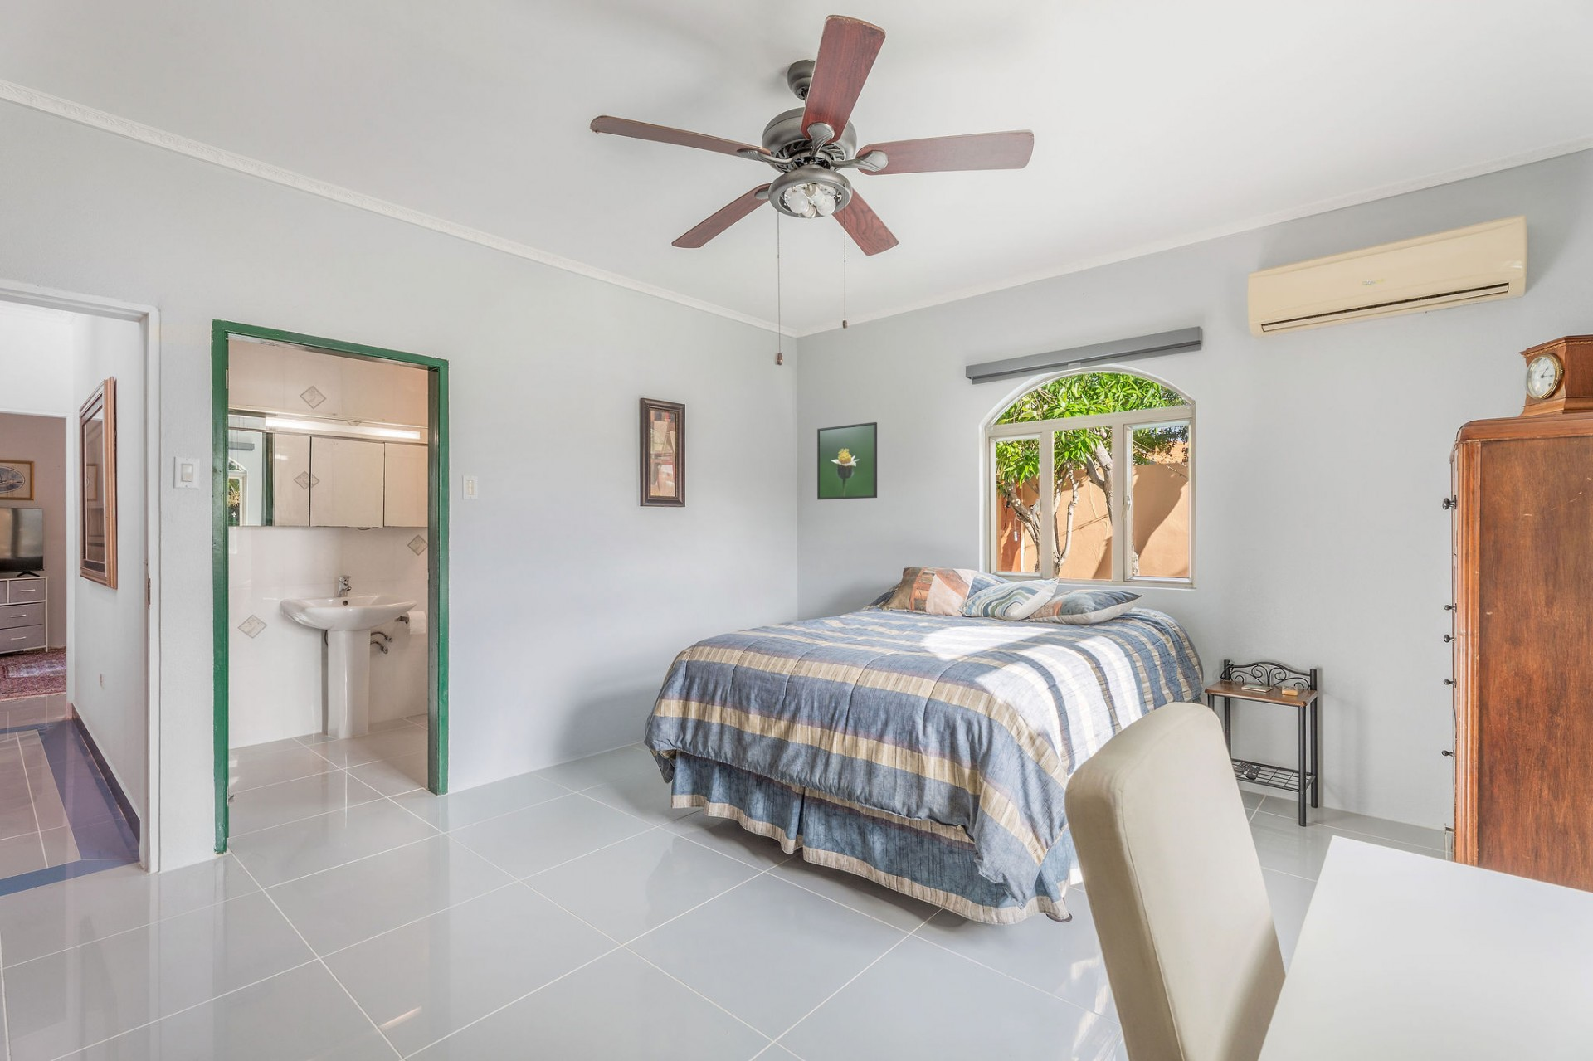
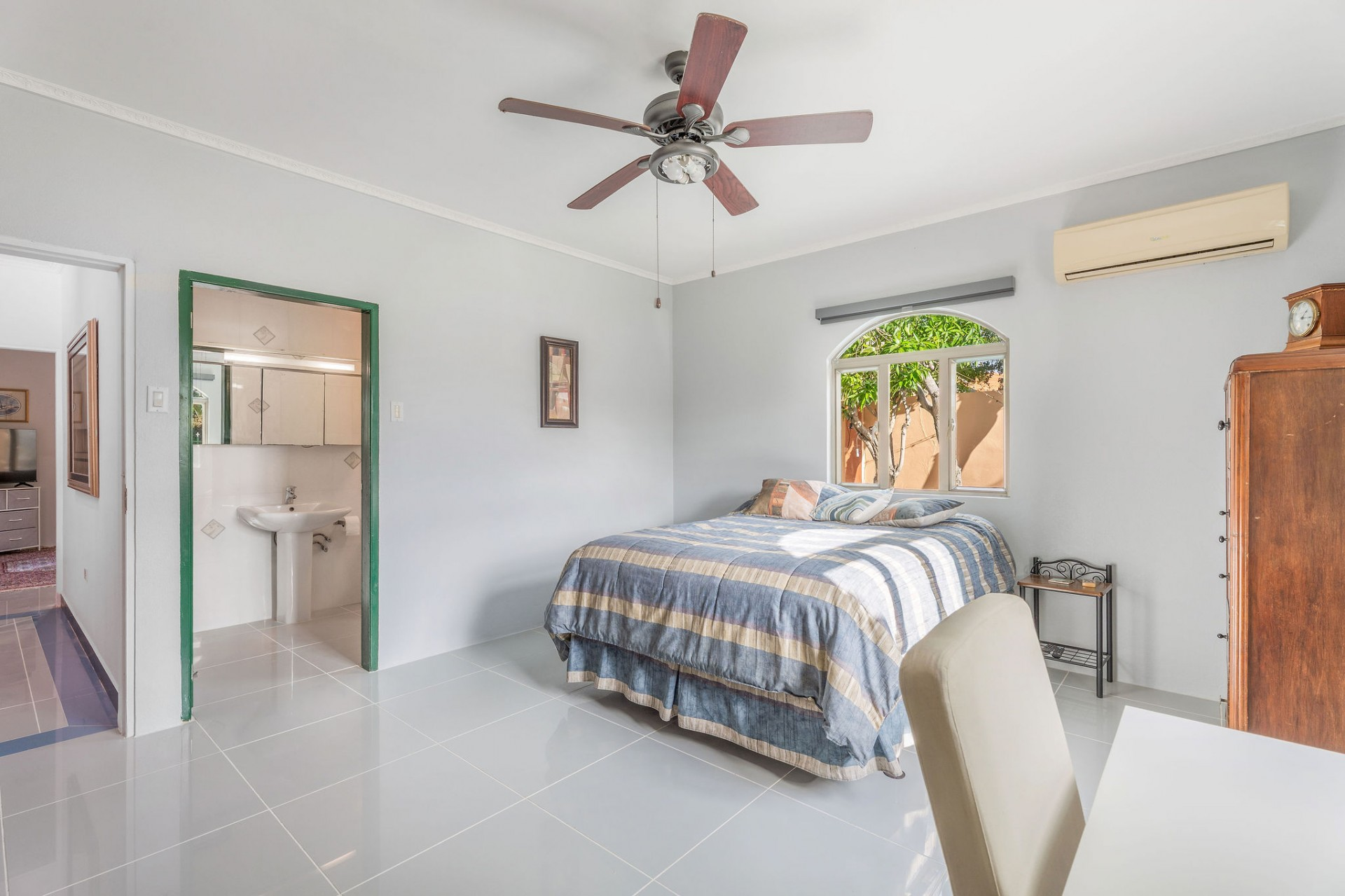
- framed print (847, 462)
